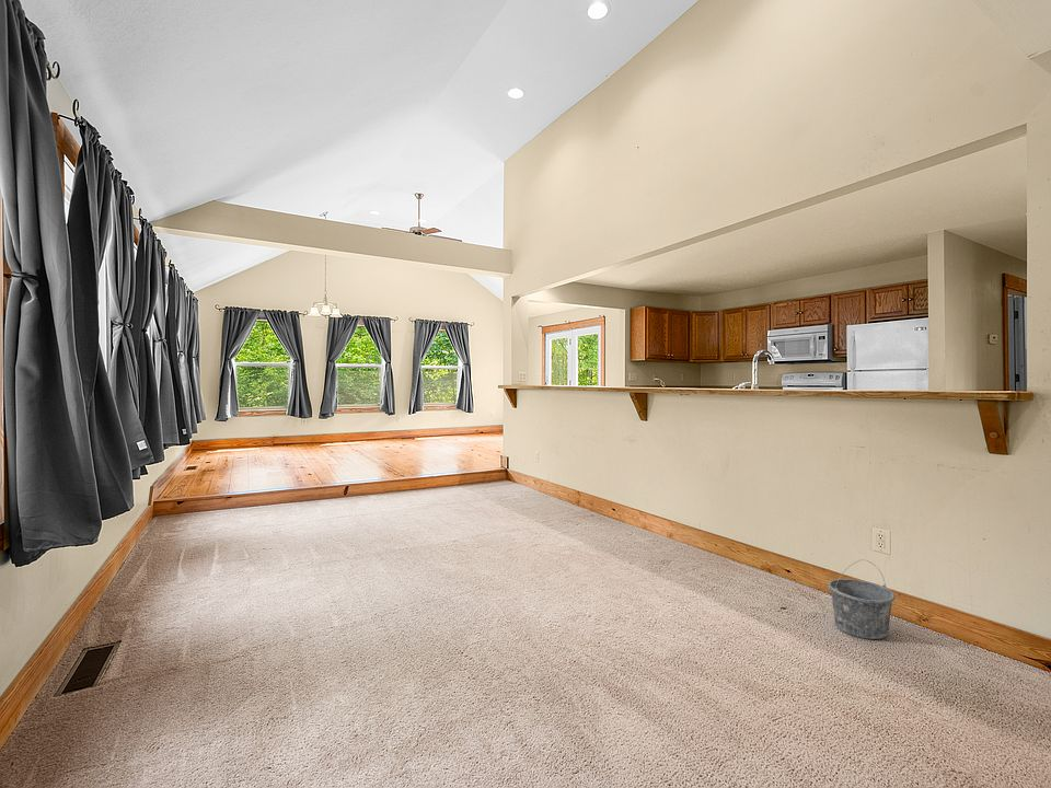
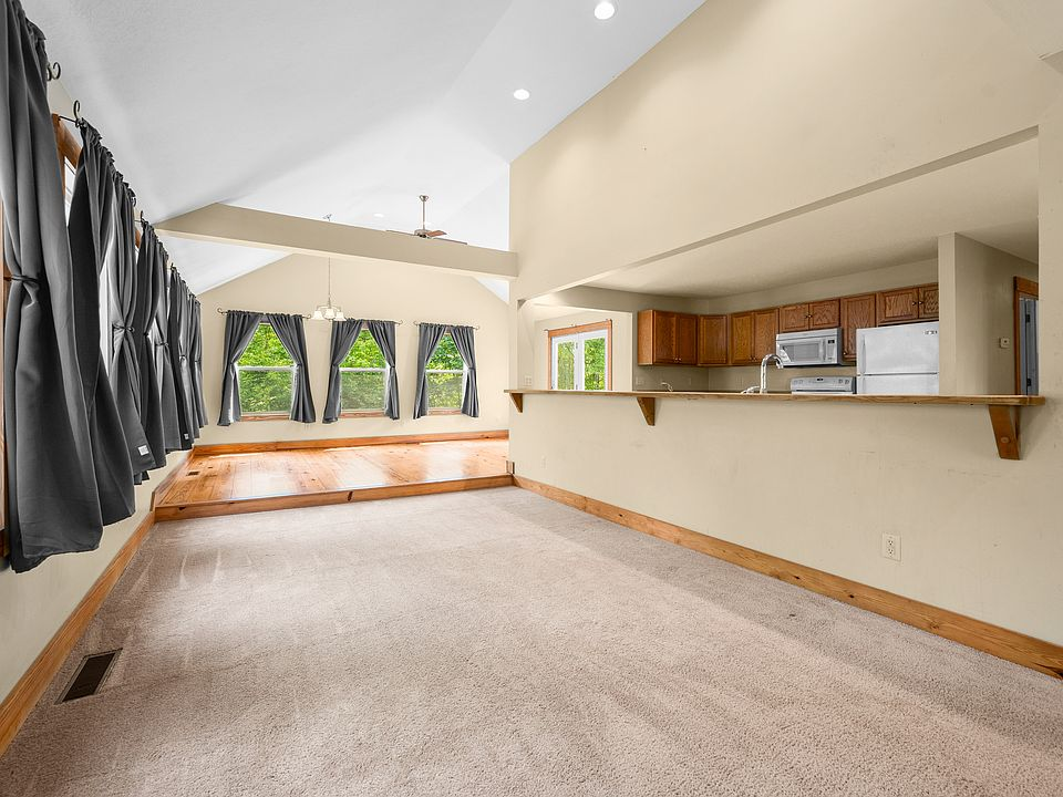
- bucket (861, 593)
